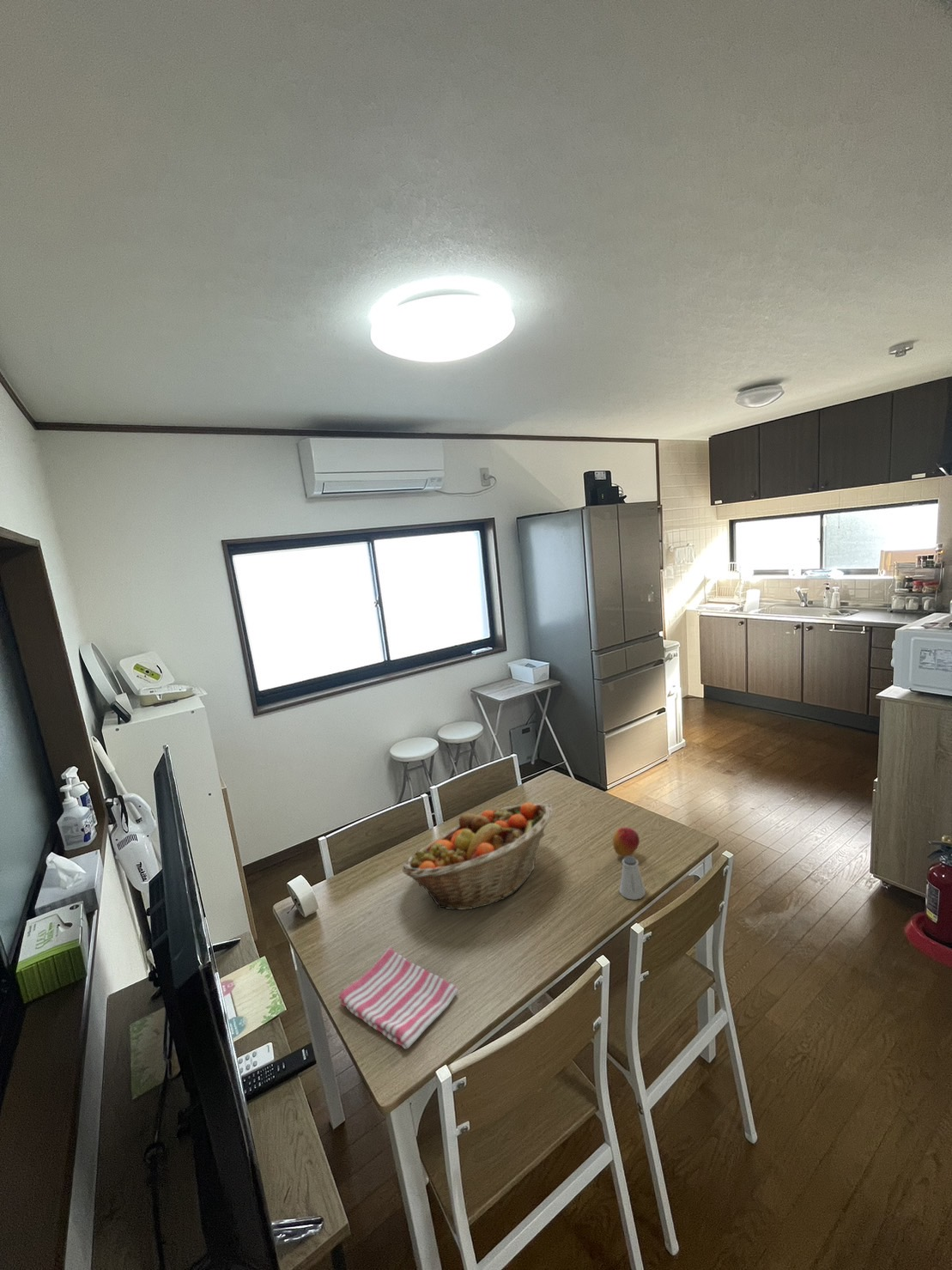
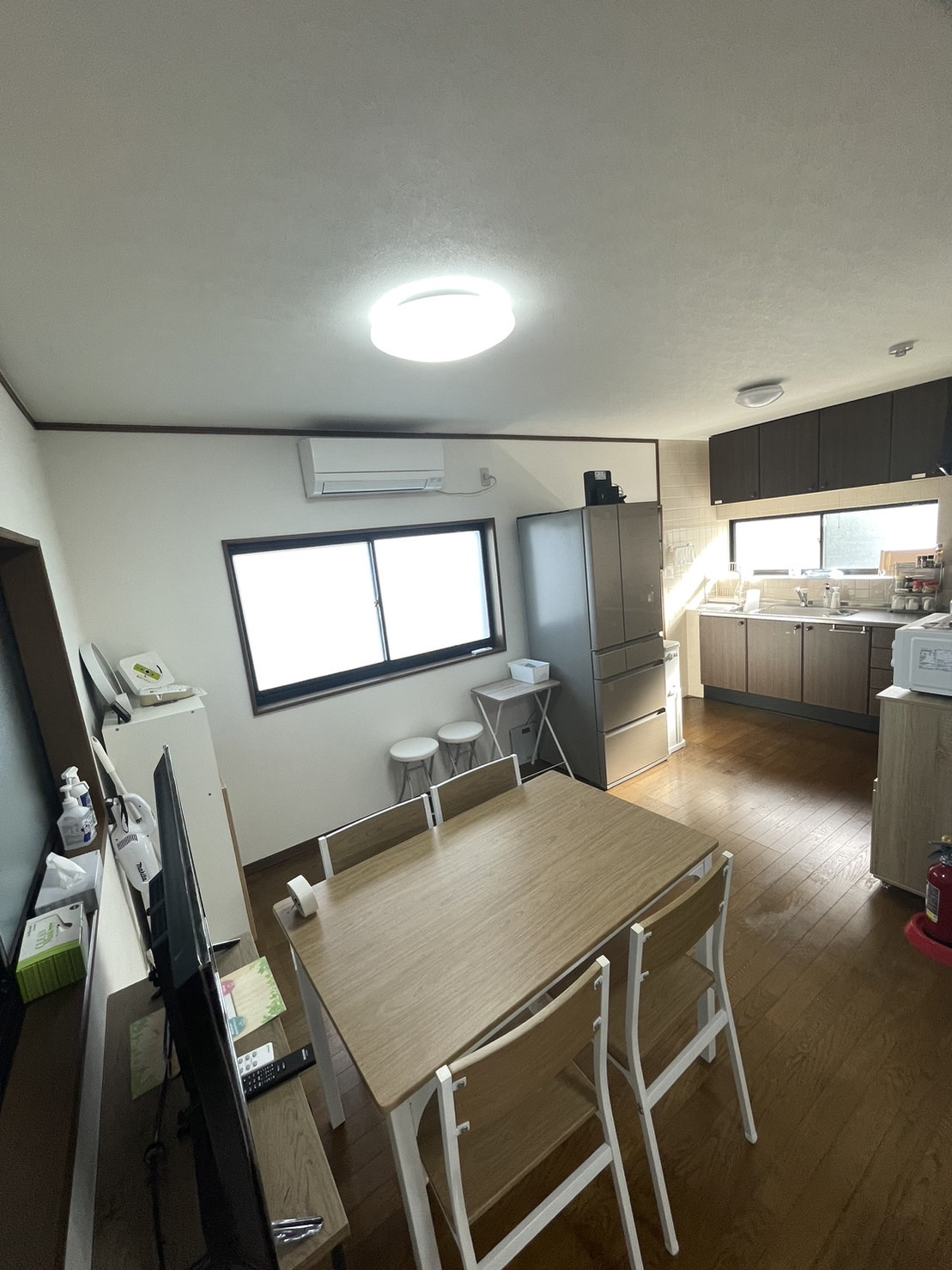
- fruit basket (482, 848)
- fruit (626, 842)
- saltshaker (631, 875)
- dish towel (397, 993)
